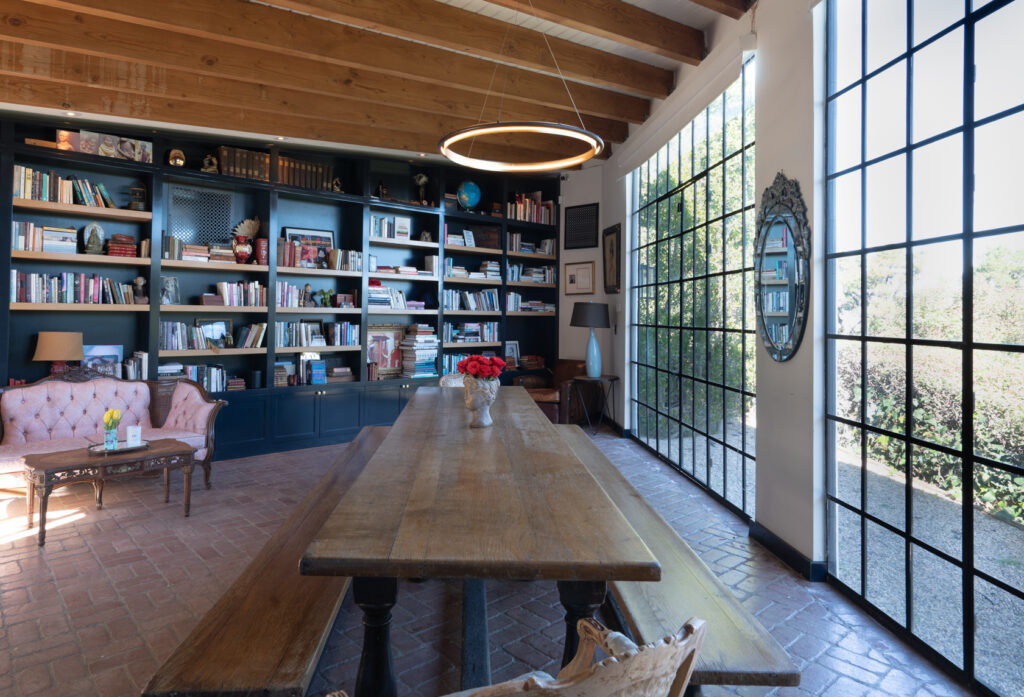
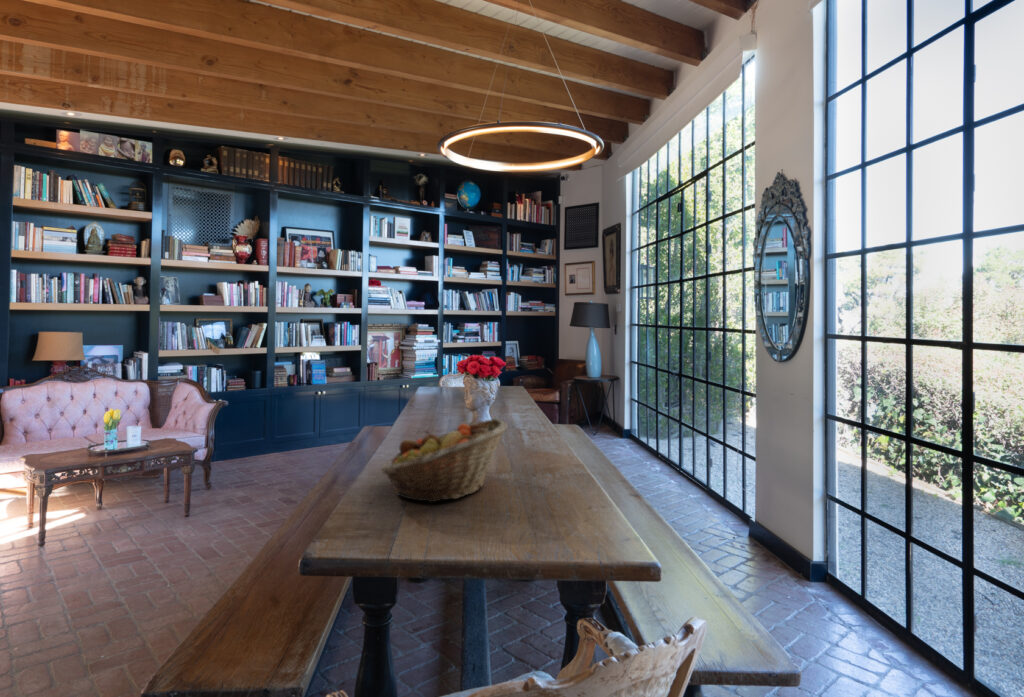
+ fruit basket (446, 454)
